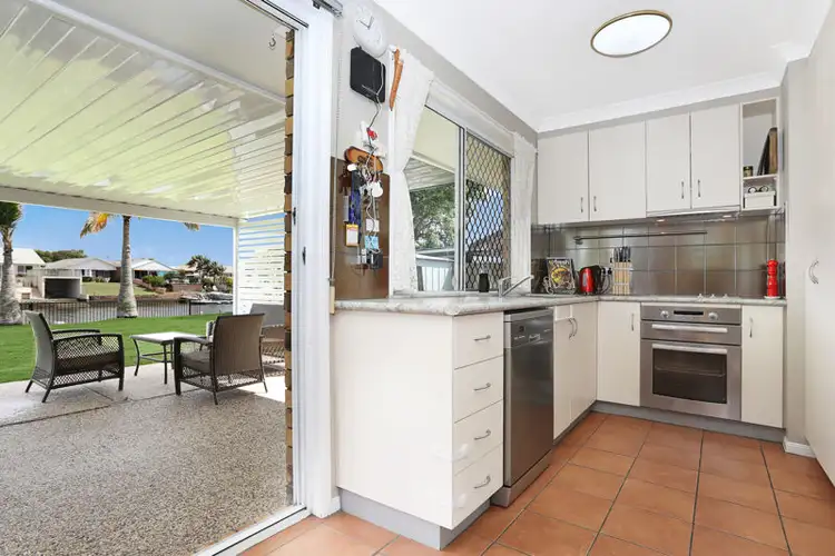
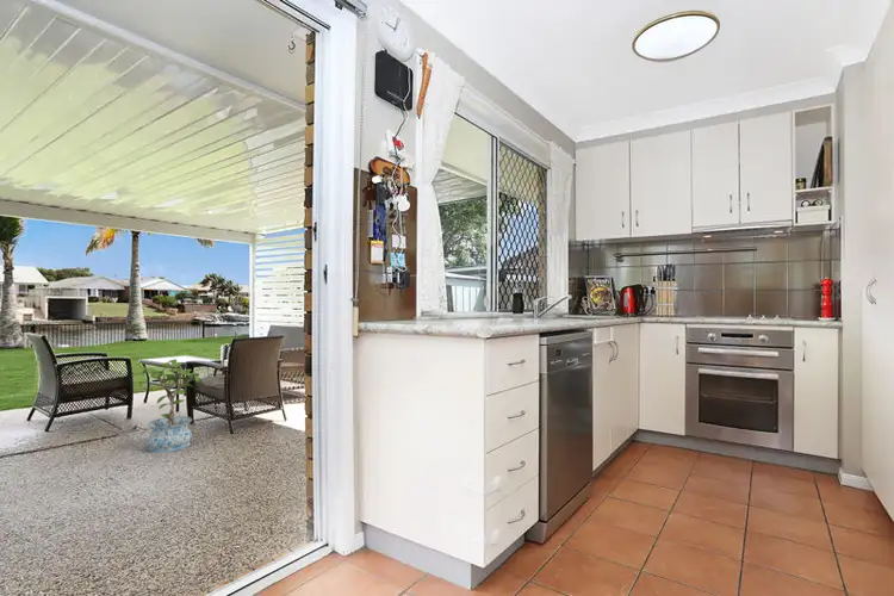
+ potted plant (173, 402)
